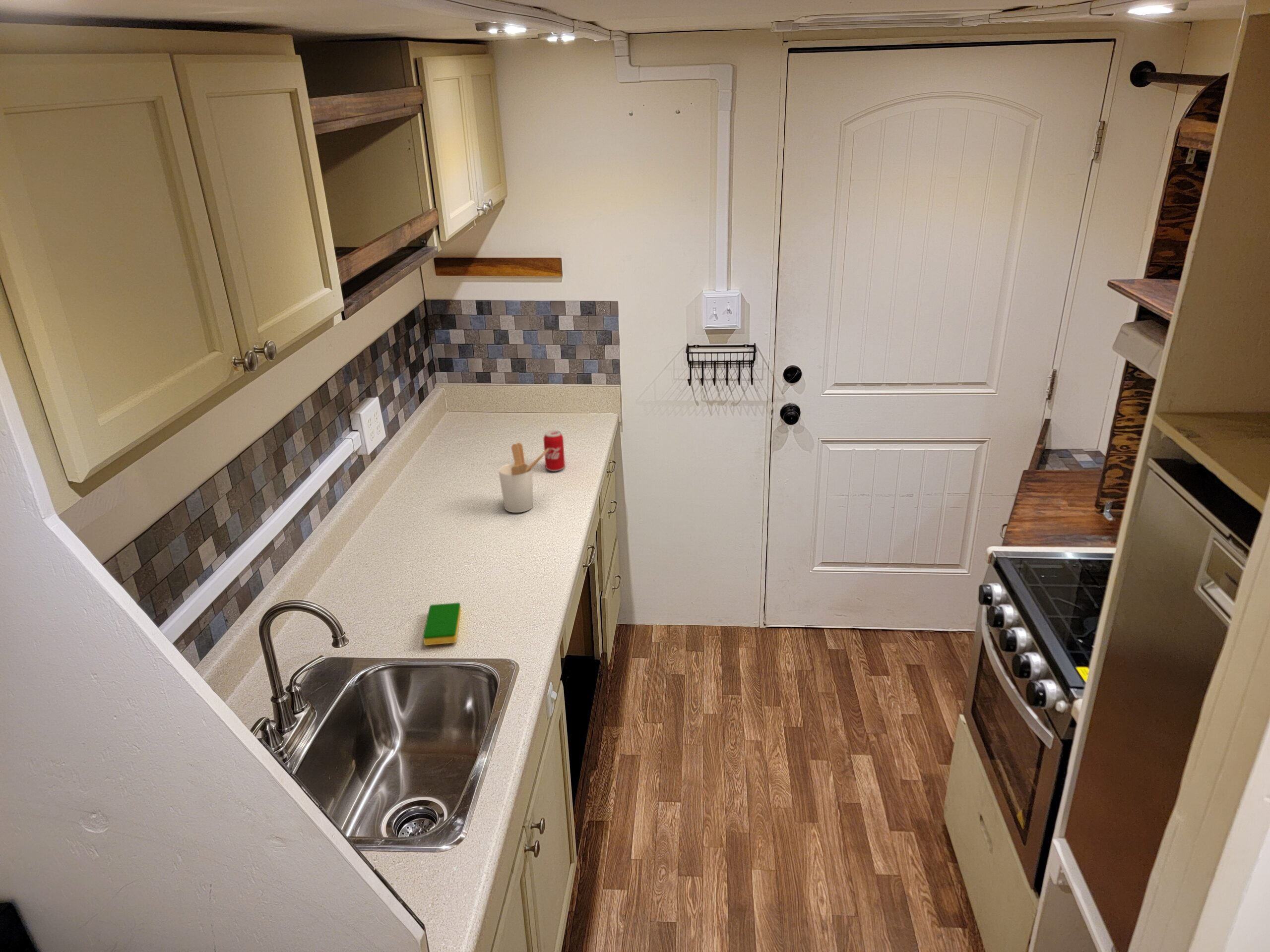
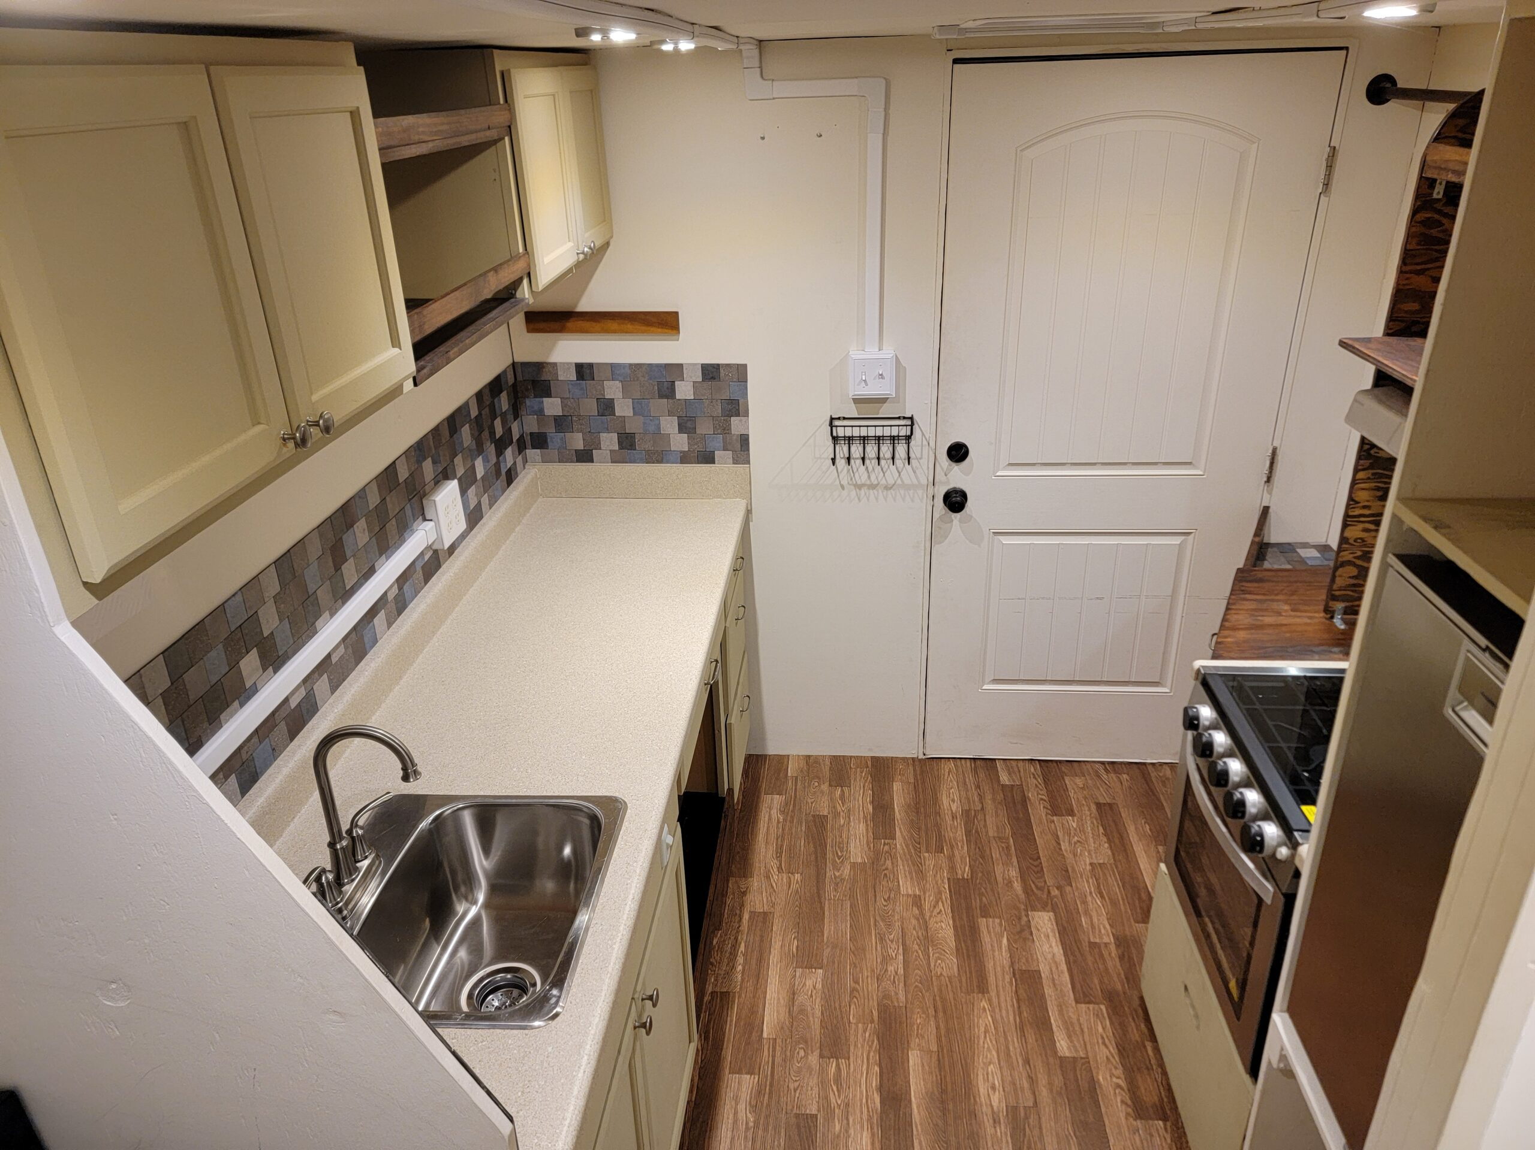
- dish sponge (443, 623)
- utensil holder (525, 478)
- beverage can (554, 451)
